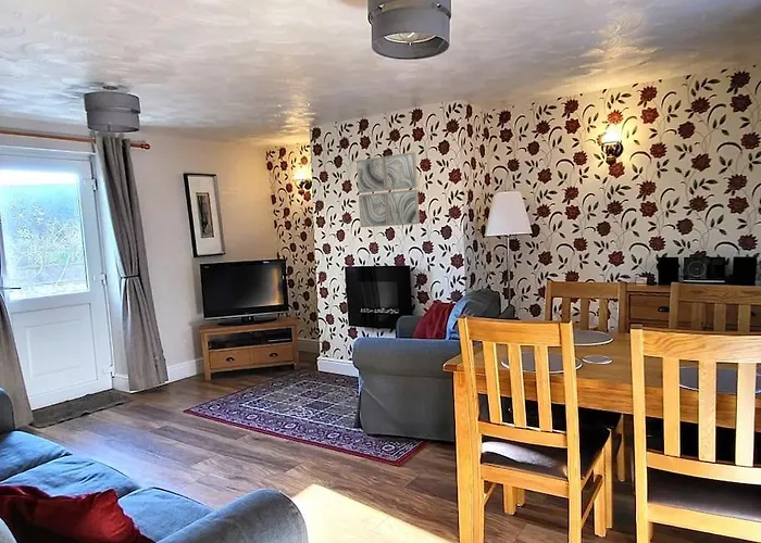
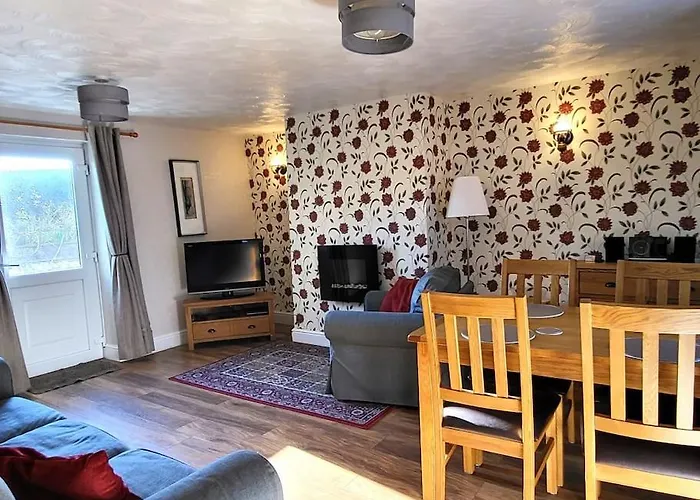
- wall art (386, 190)
